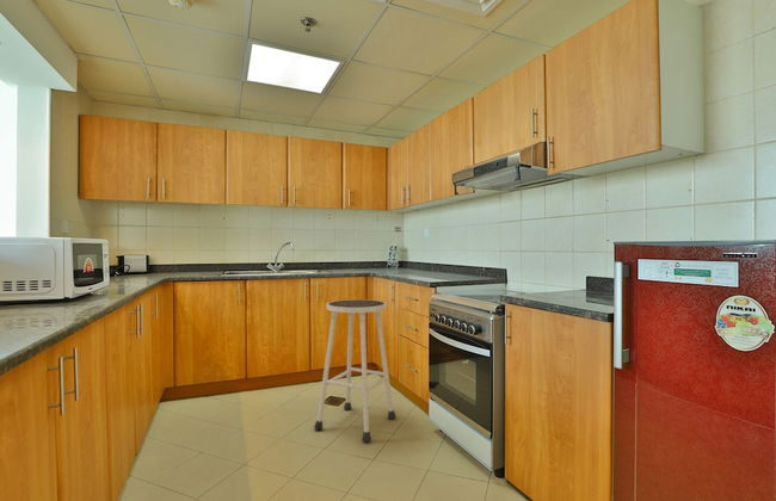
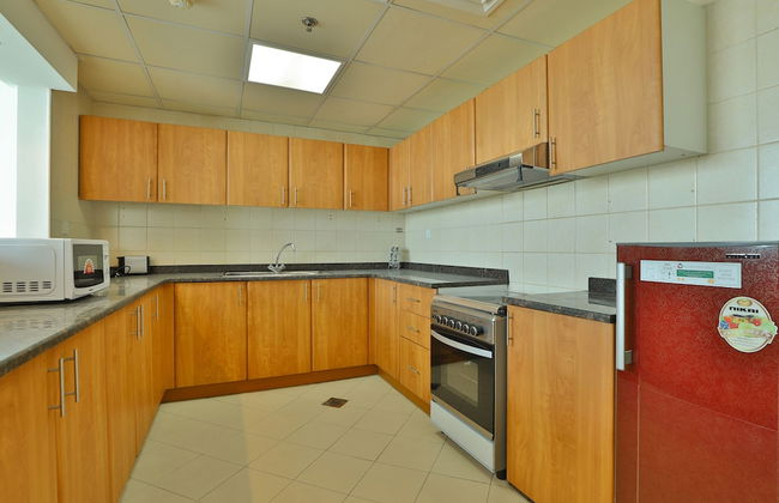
- stool (355, 367)
